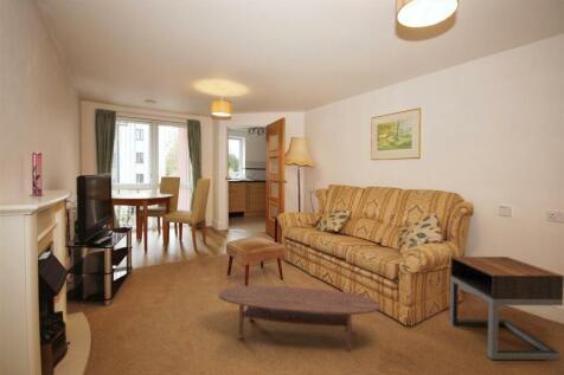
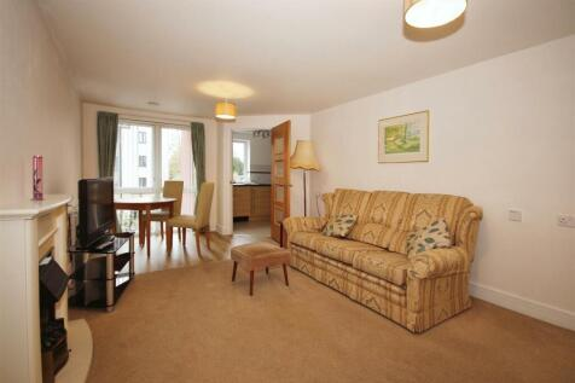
- nightstand (500, 302)
- coffee table (295, 315)
